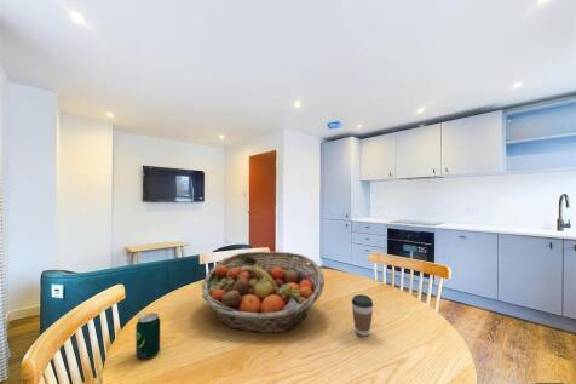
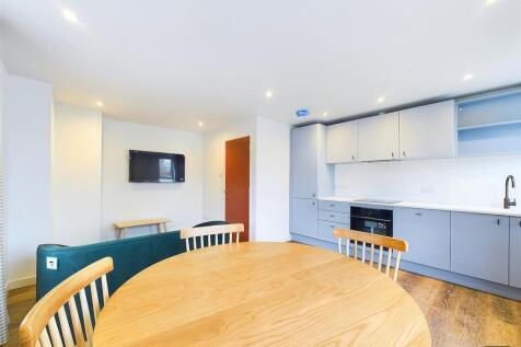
- coffee cup (362, 315)
- beverage can (148, 336)
- fruit basket (263, 286)
